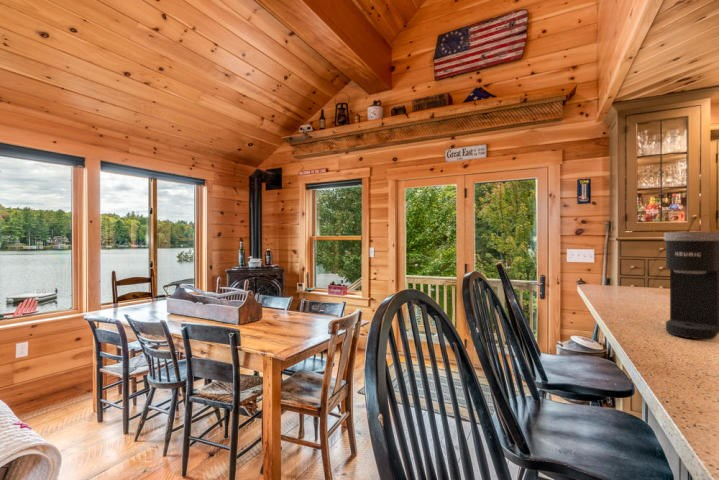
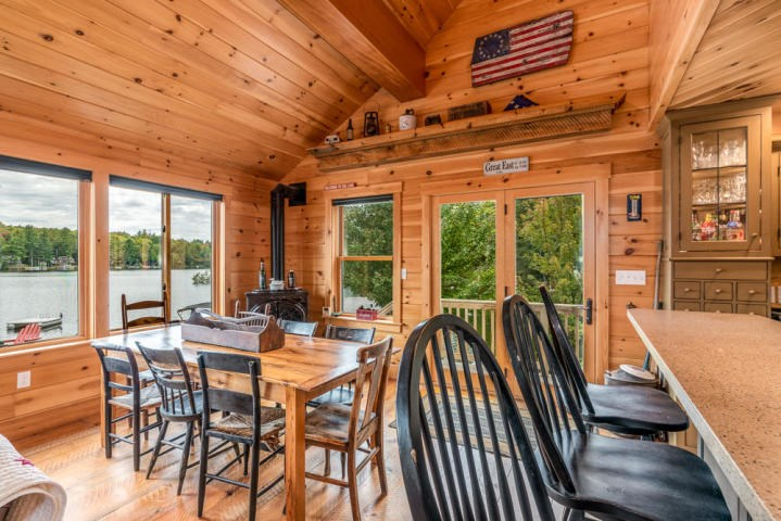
- coffee maker (694, 281)
